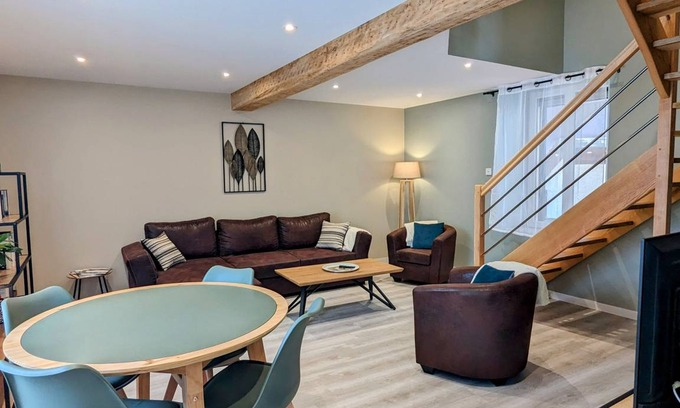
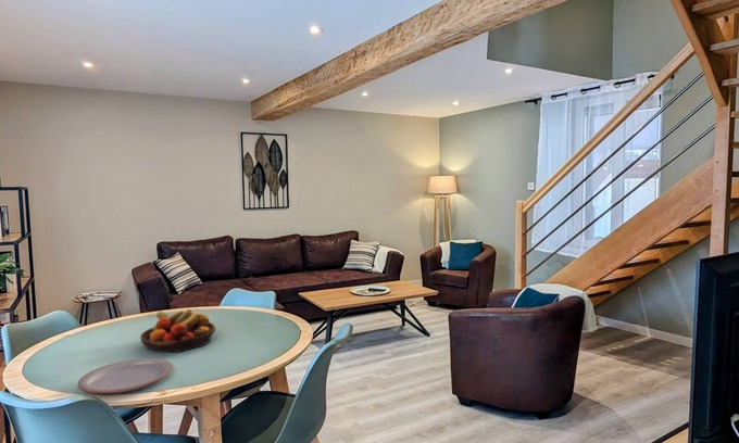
+ plate (127, 377)
+ fruit bowl (177, 327)
